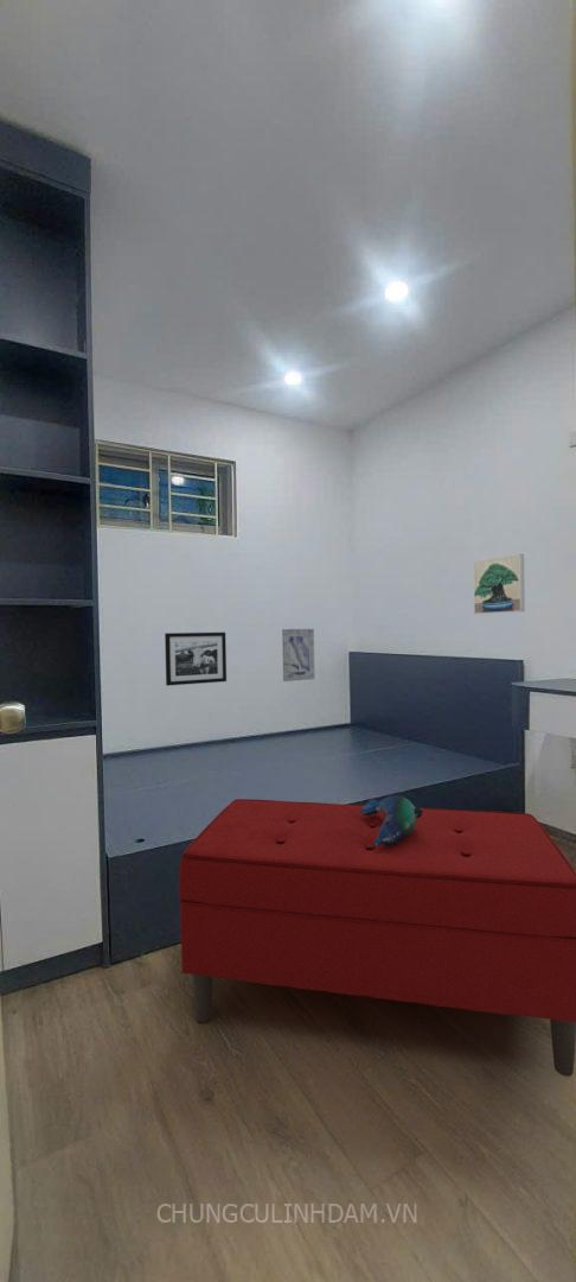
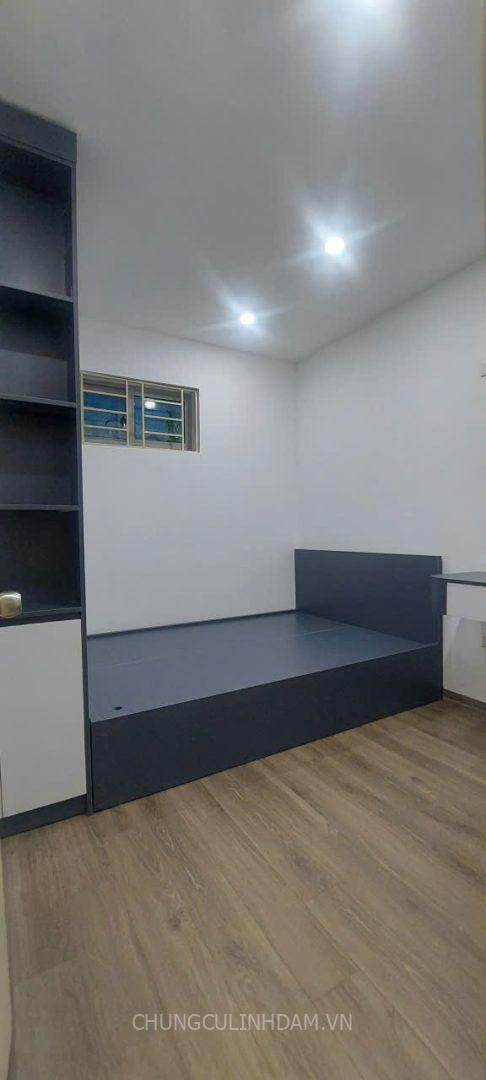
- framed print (498, 585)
- plush toy (389, 813)
- bench (372, 912)
- wall art (299, 654)
- picture frame (196, 658)
